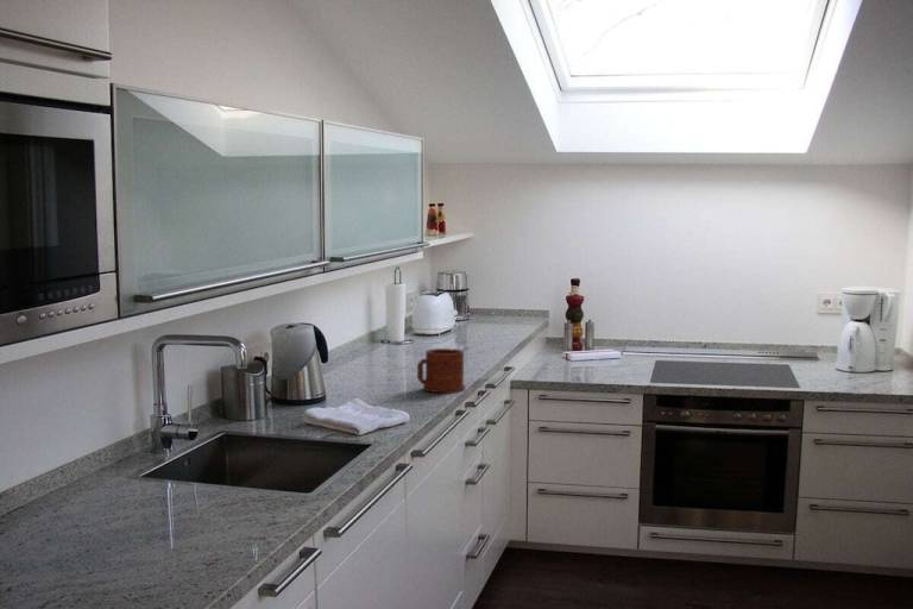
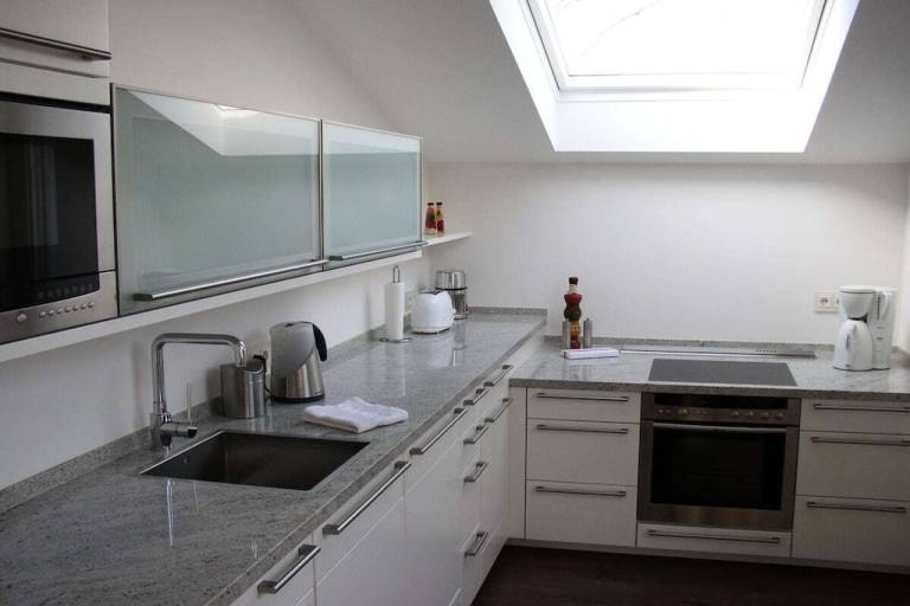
- mug (440, 370)
